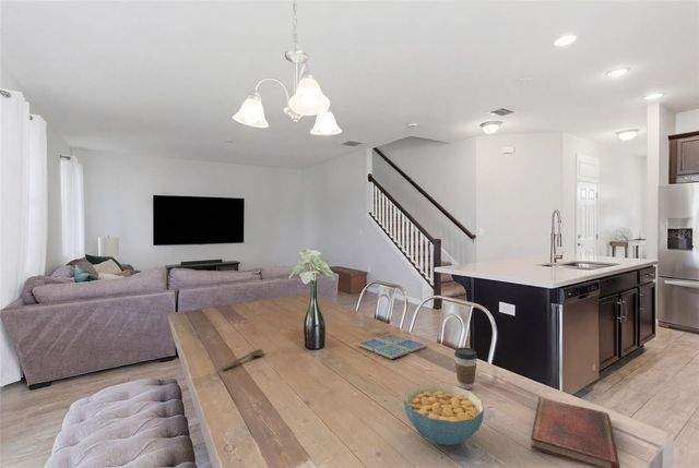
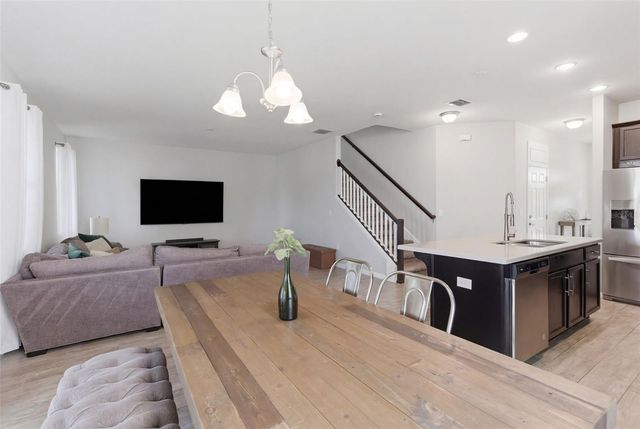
- spoon (242, 358)
- coffee cup (465, 368)
- drink coaster (391, 345)
- cereal bowl (442, 419)
- diary (572, 429)
